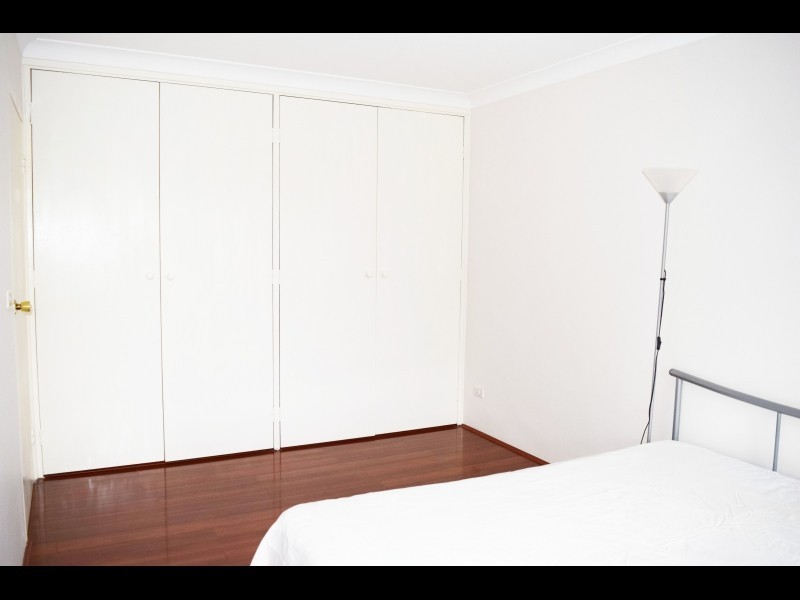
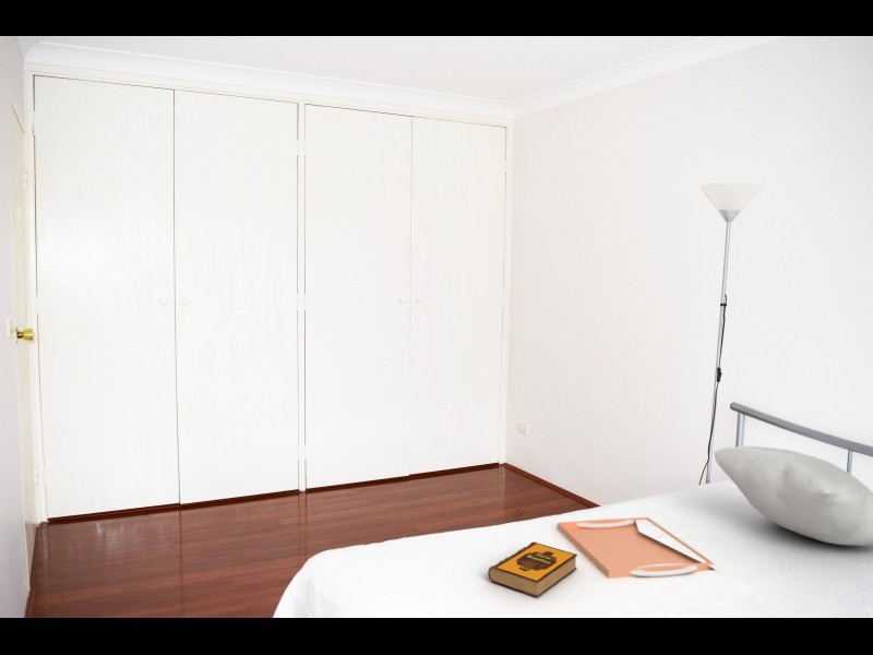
+ pillow (804, 493)
+ hardback book (533, 567)
+ serving tray (630, 545)
